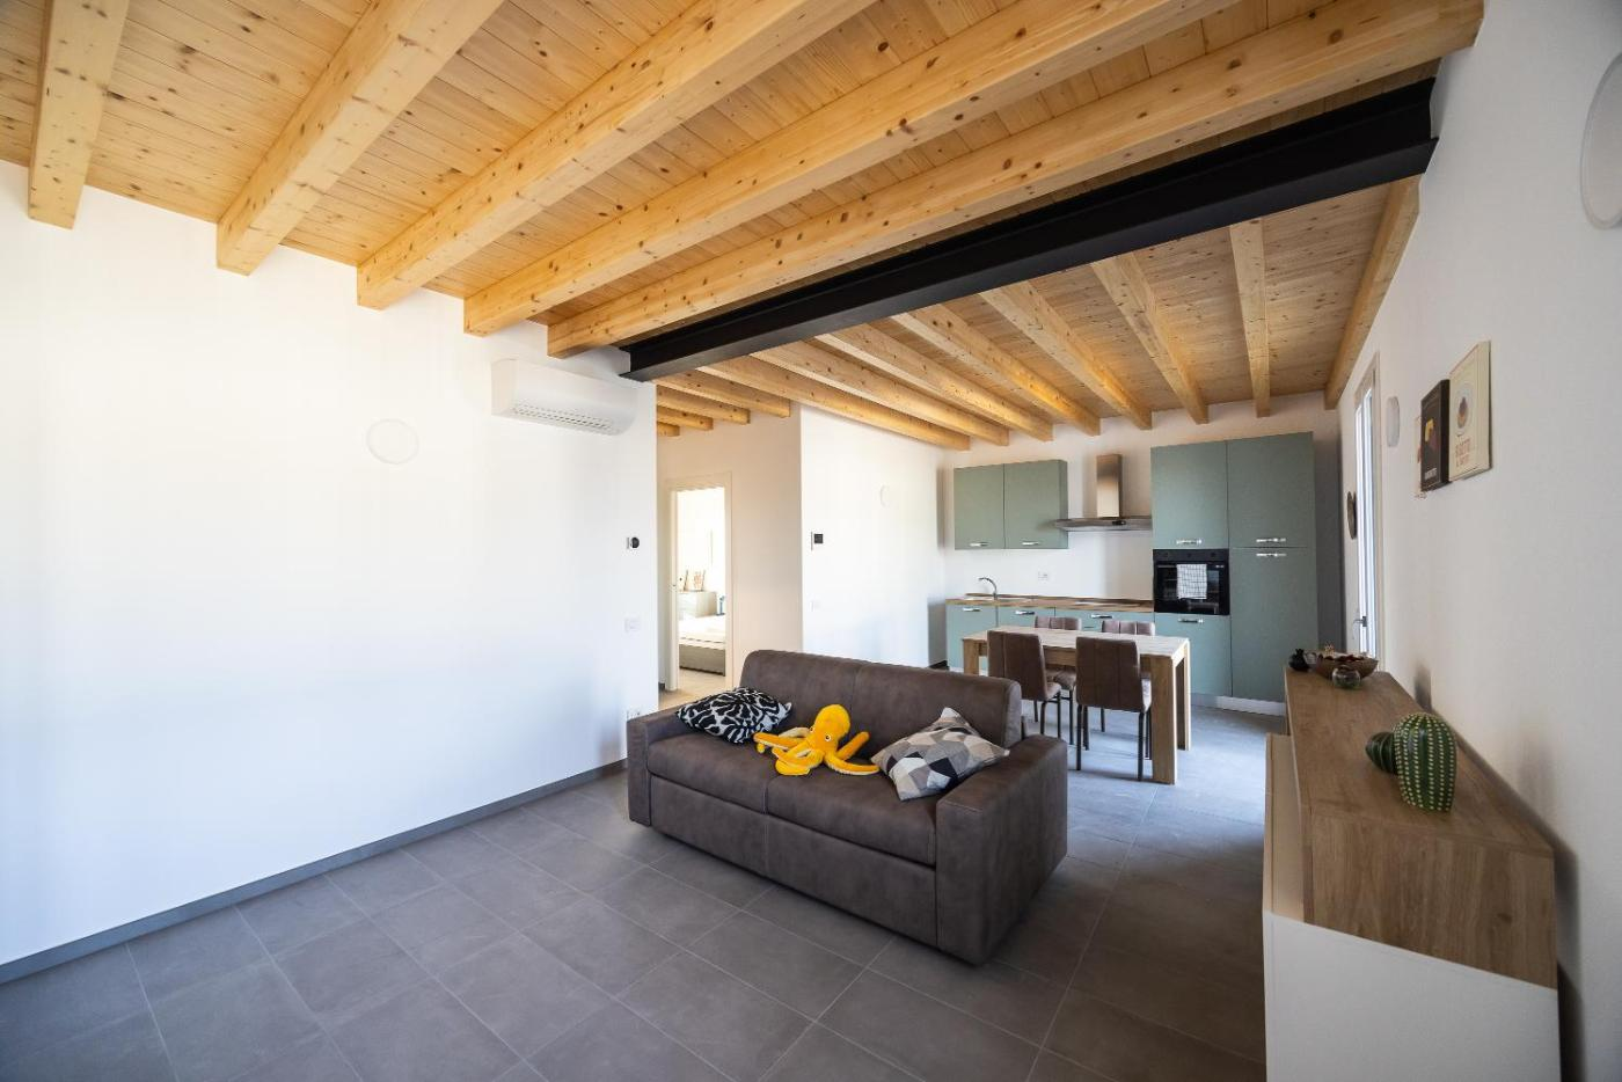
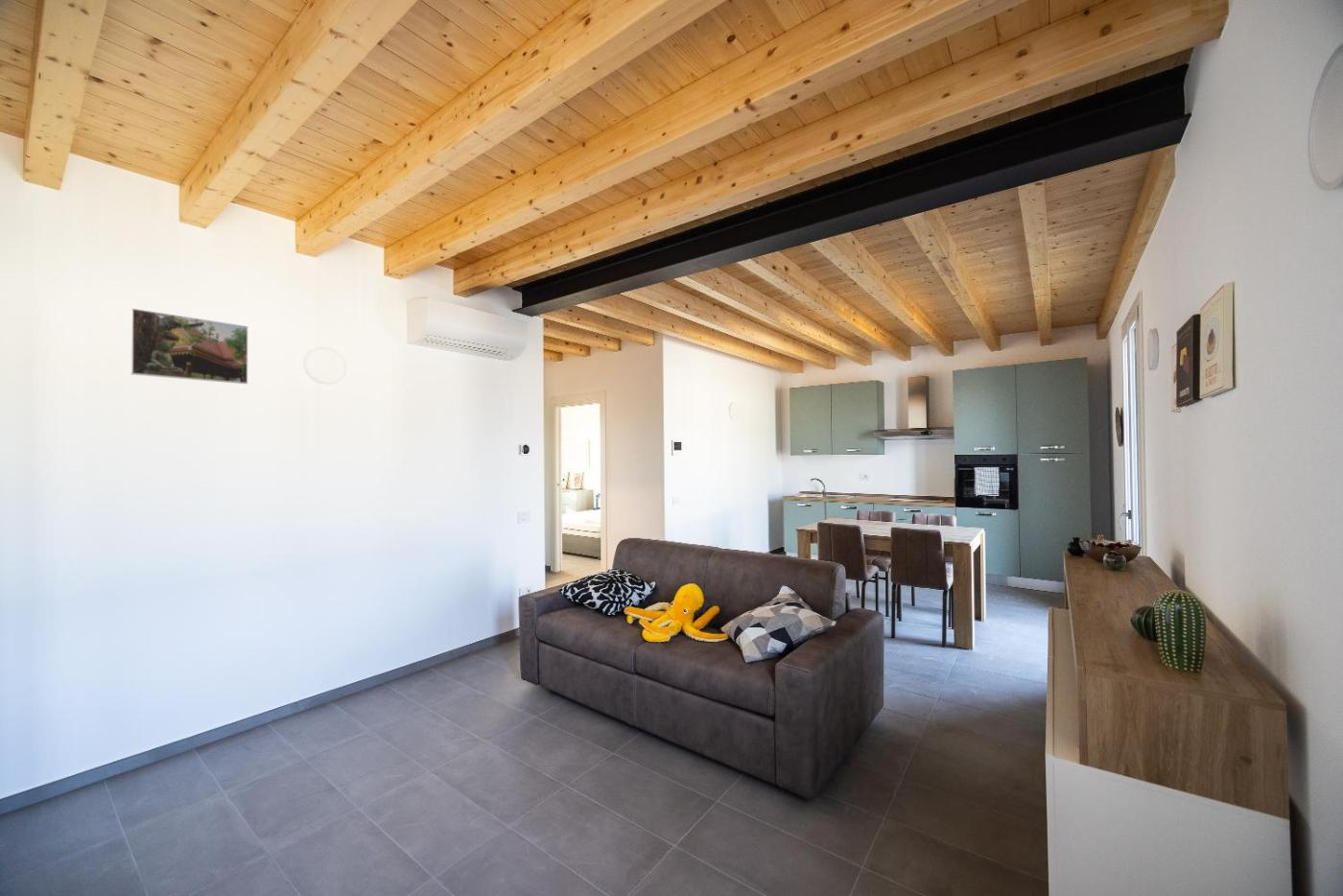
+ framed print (193, 348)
